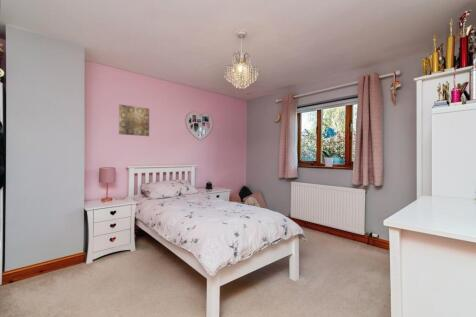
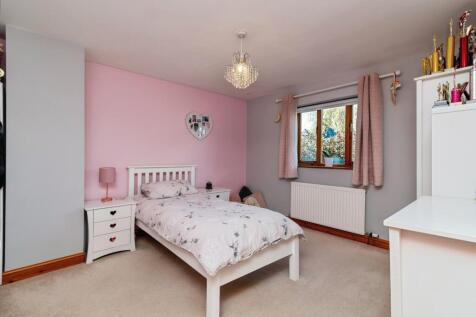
- wall art (134, 121)
